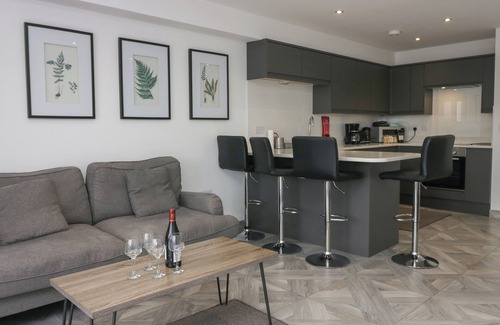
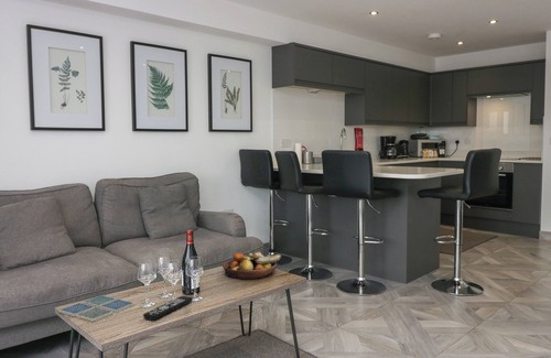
+ fruit bowl (250, 261)
+ drink coaster (97, 307)
+ remote control (169, 307)
